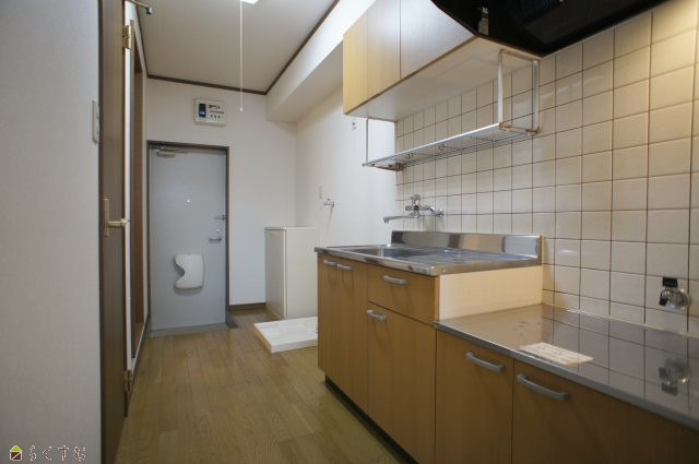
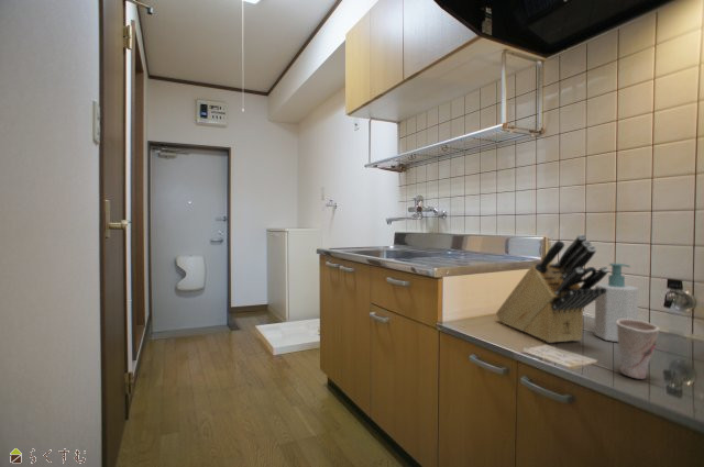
+ knife block (546, 283)
+ cup (636, 349)
+ soap bottle (616, 300)
